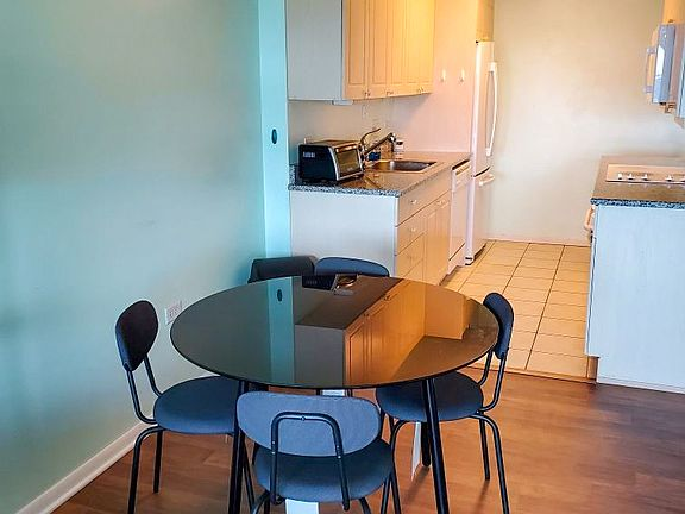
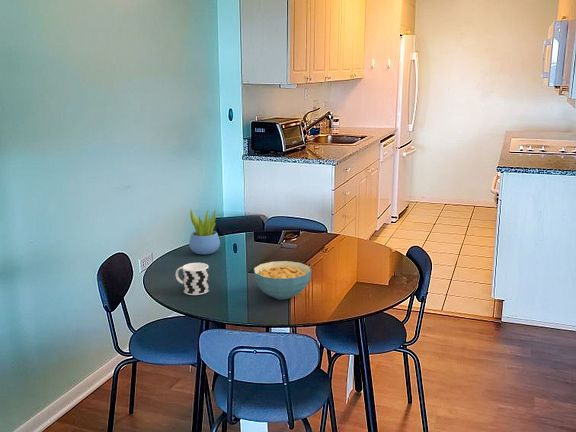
+ cup (191, 278)
+ succulent plant (203, 229)
+ cereal bowl (282, 283)
